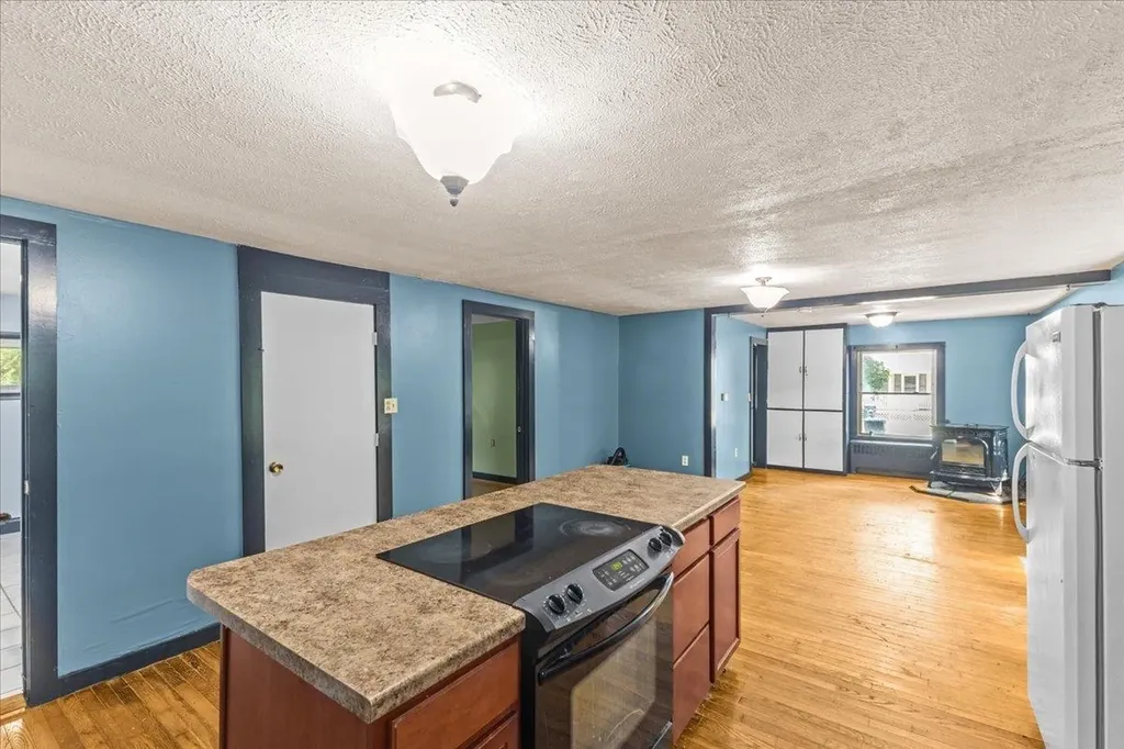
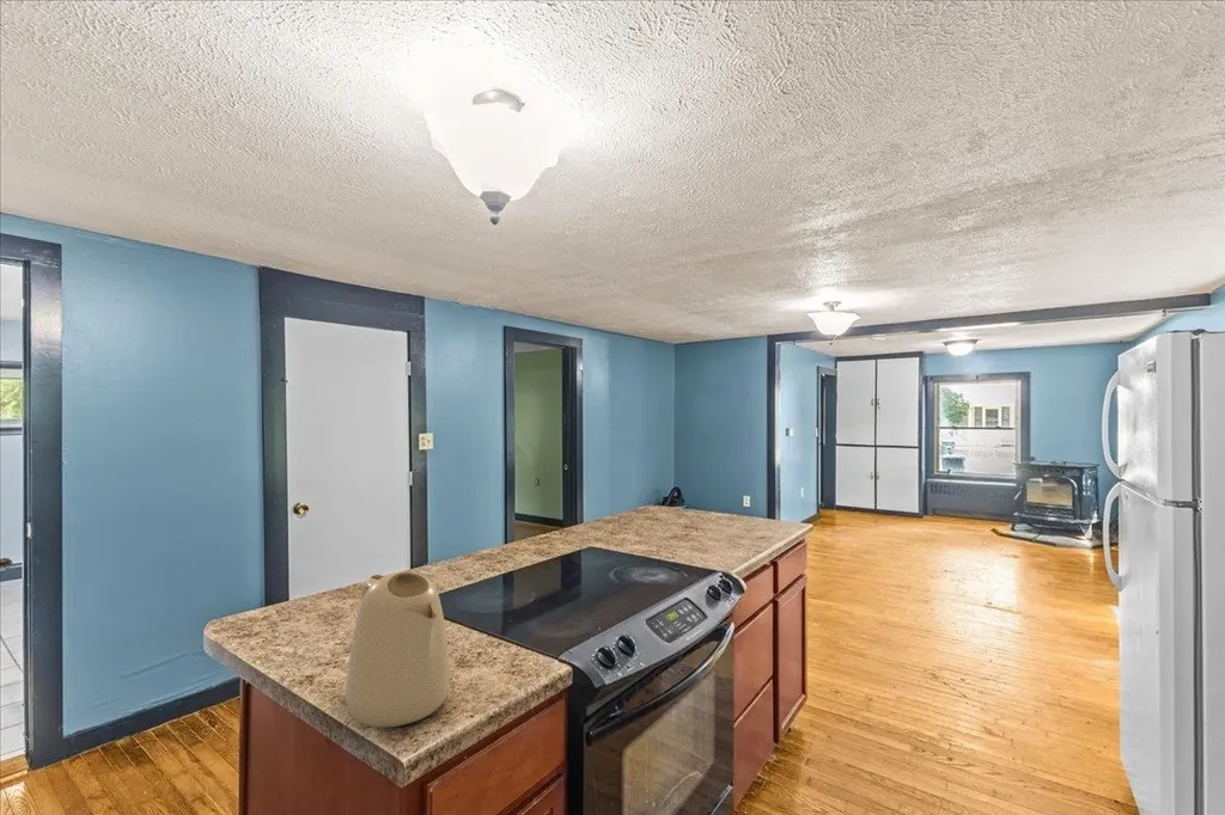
+ kettle (396, 637)
